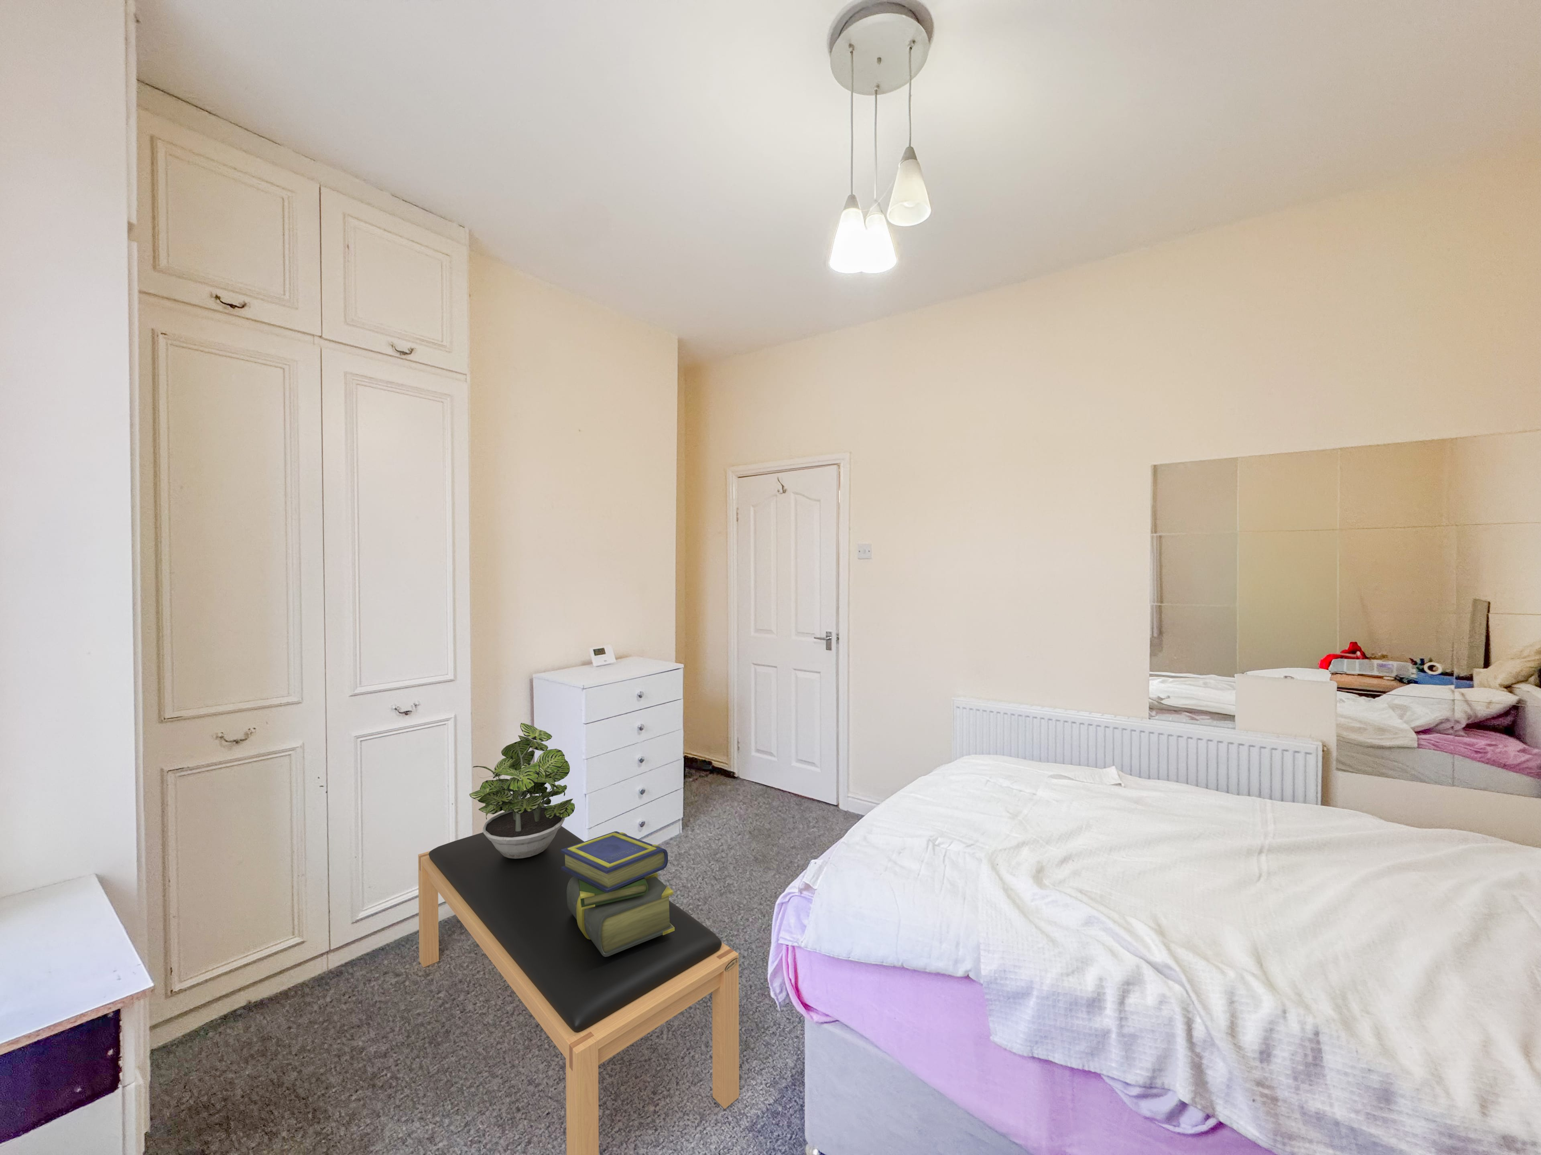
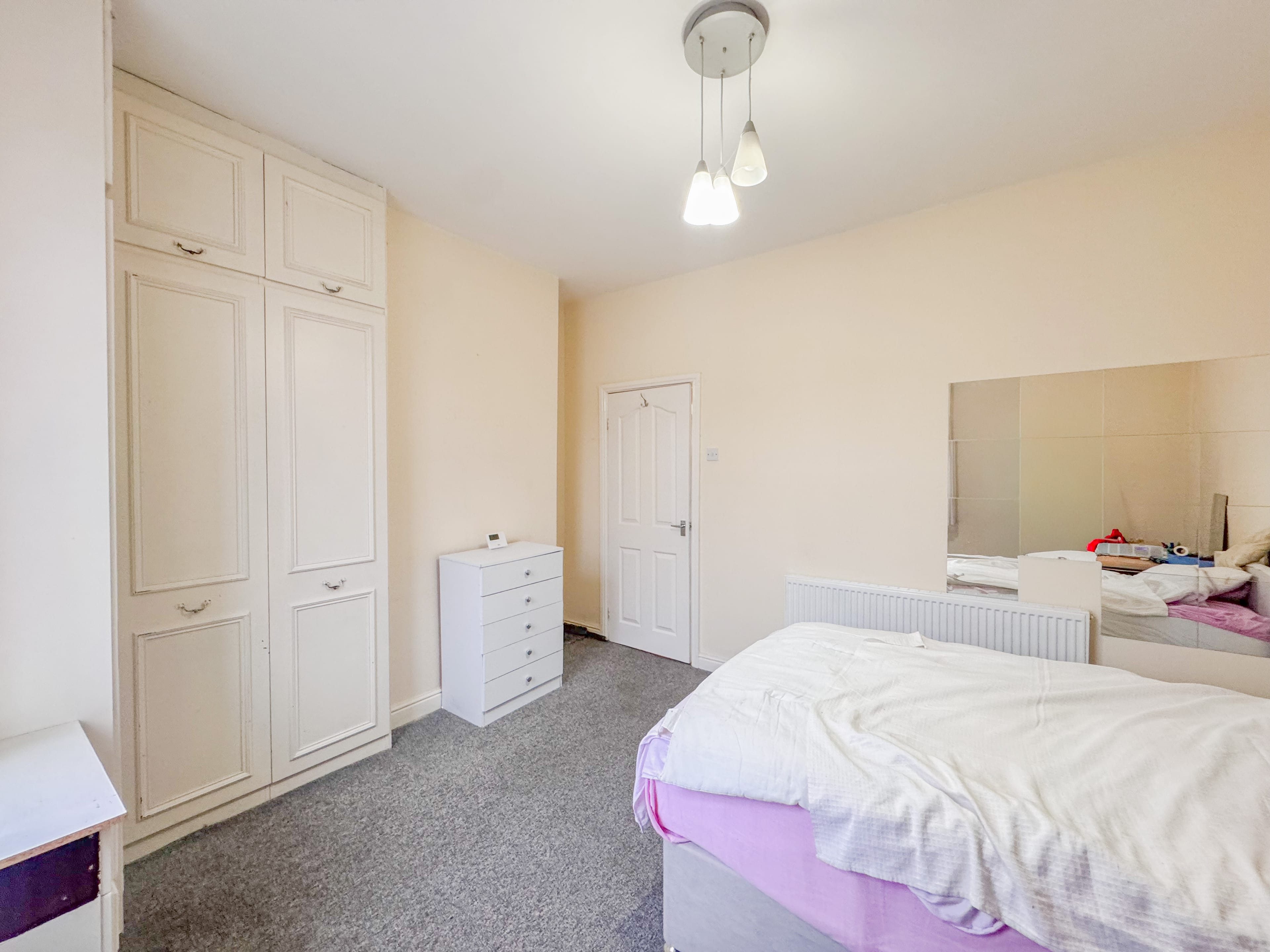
- bench (555, 950)
- stack of books (614, 884)
- potted plant (527, 790)
